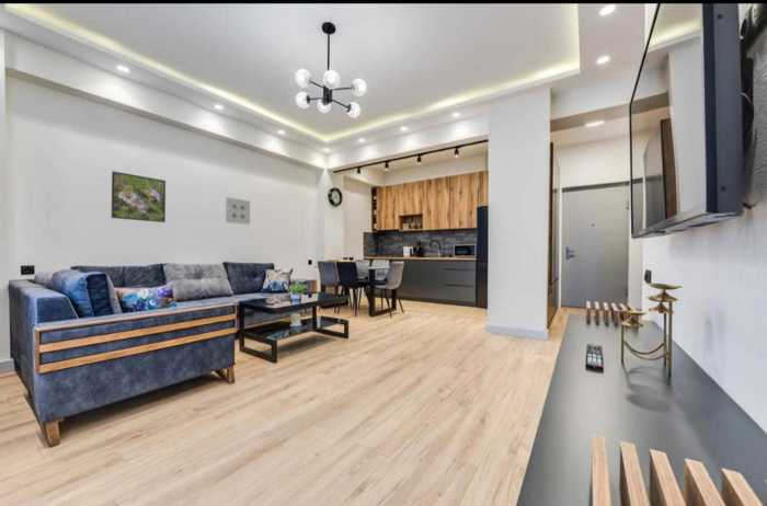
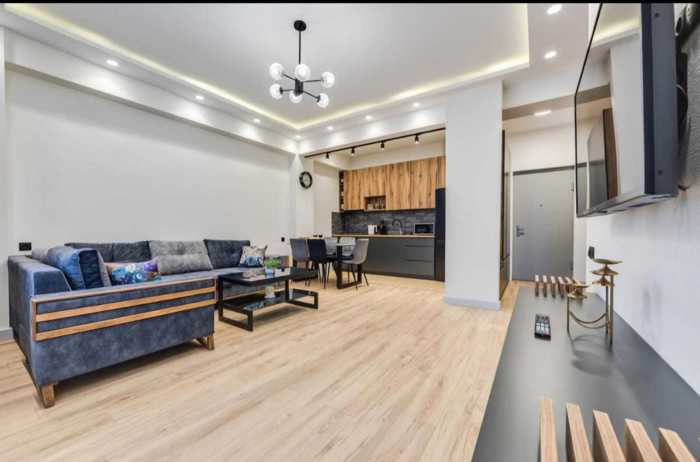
- wall art (238, 211)
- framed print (139, 197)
